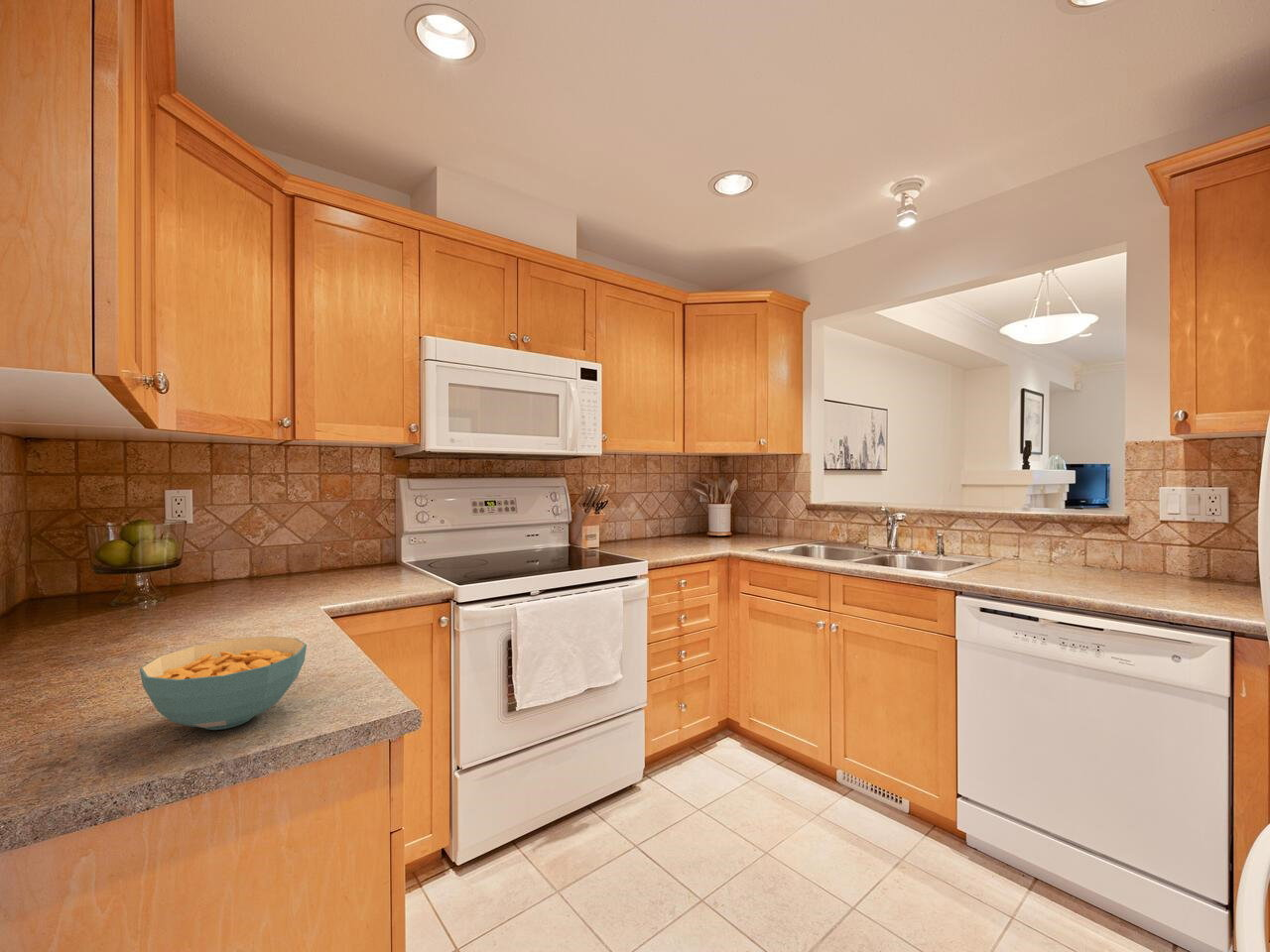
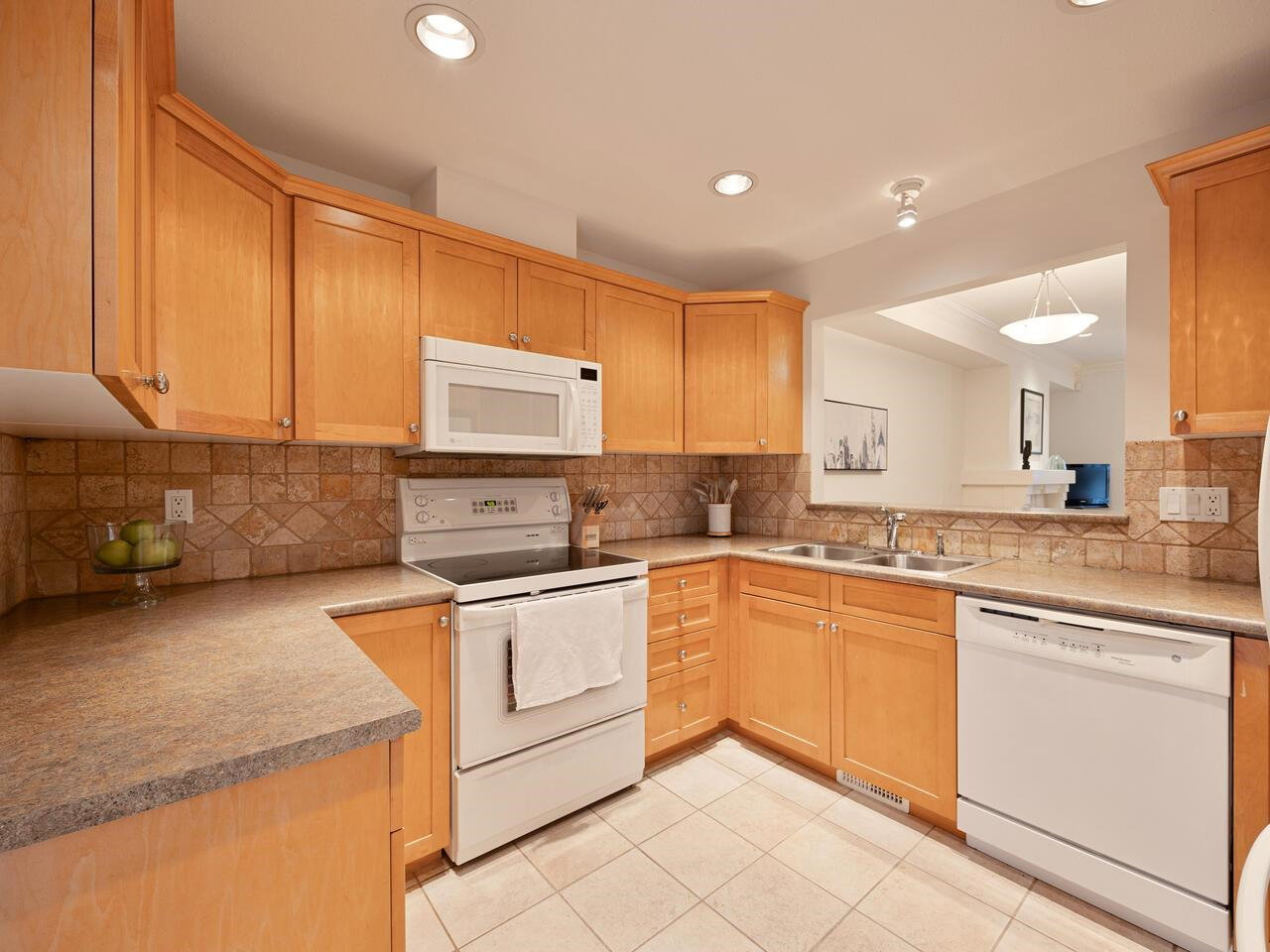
- cereal bowl (228, 687)
